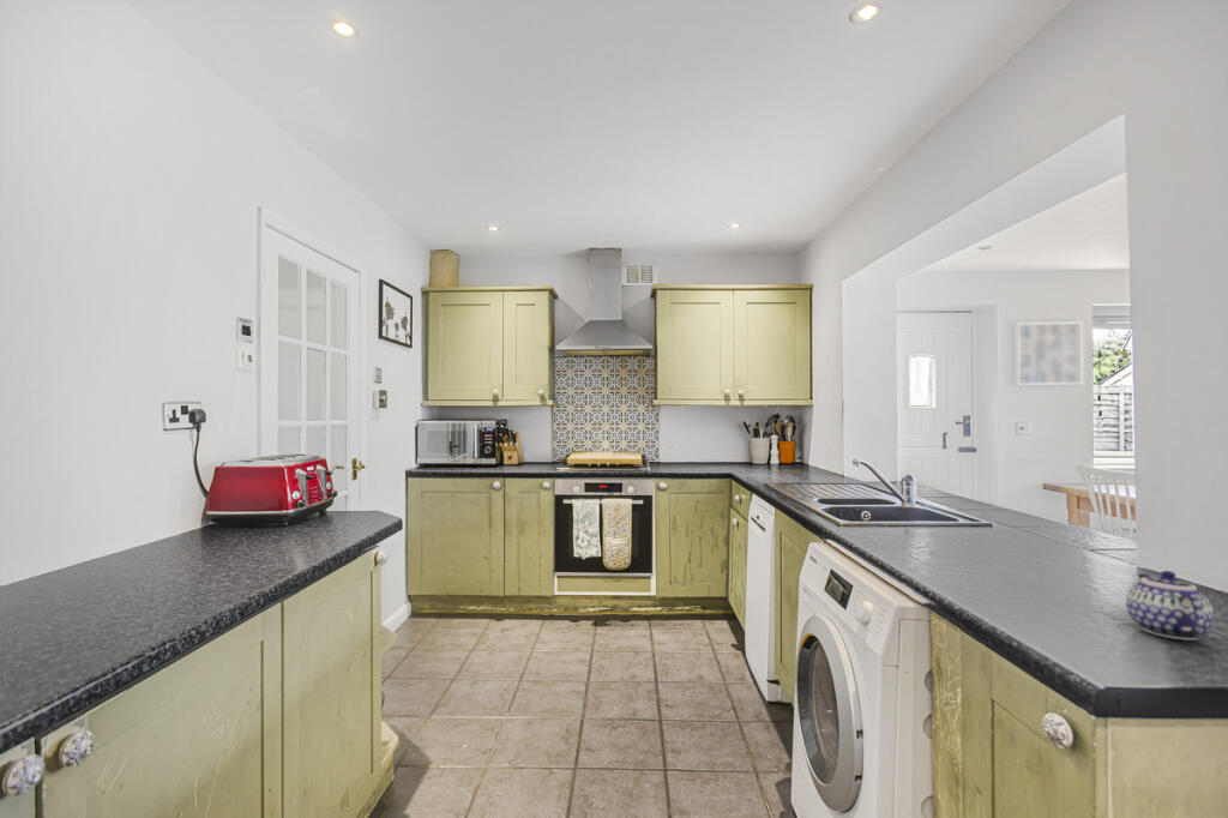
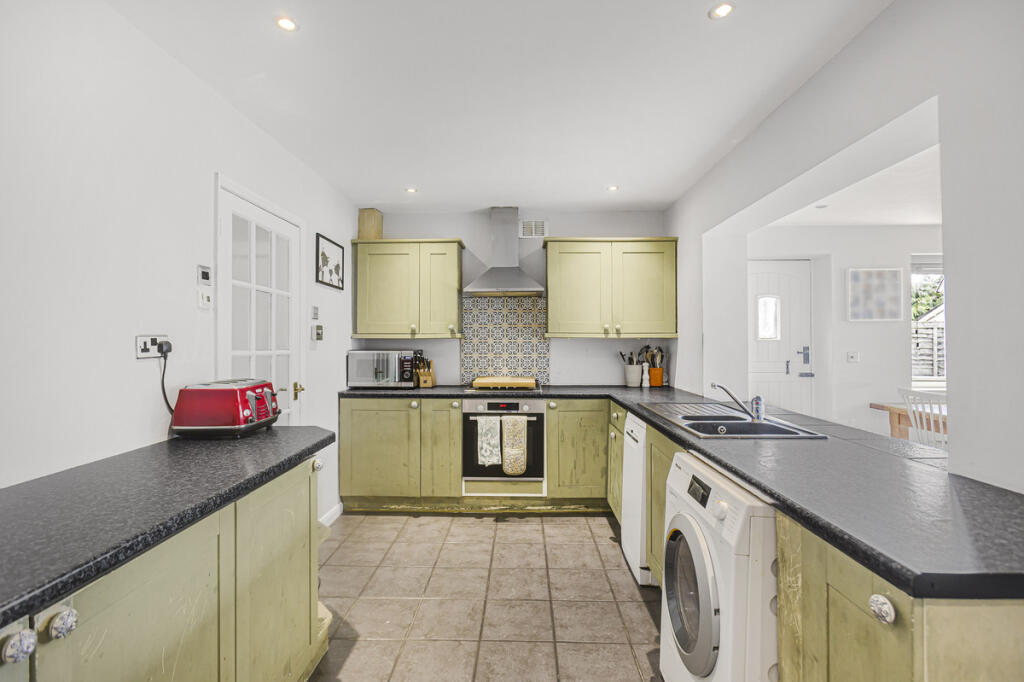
- teapot (1168, 602)
